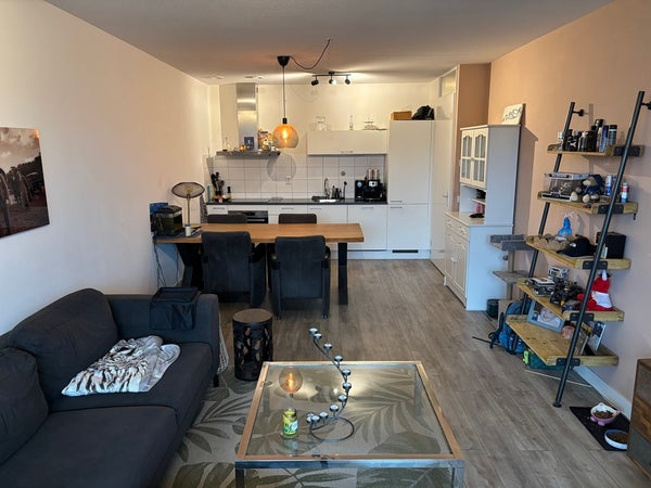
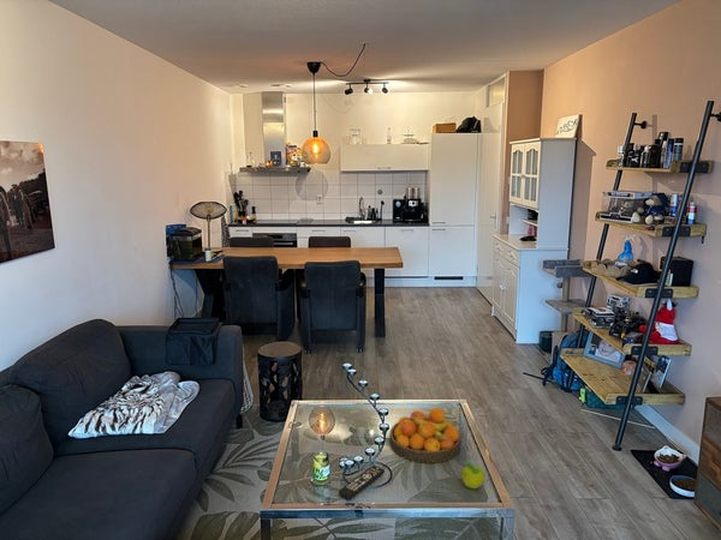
+ fruit bowl (424, 428)
+ fruit (472, 475)
+ remote control (362, 481)
